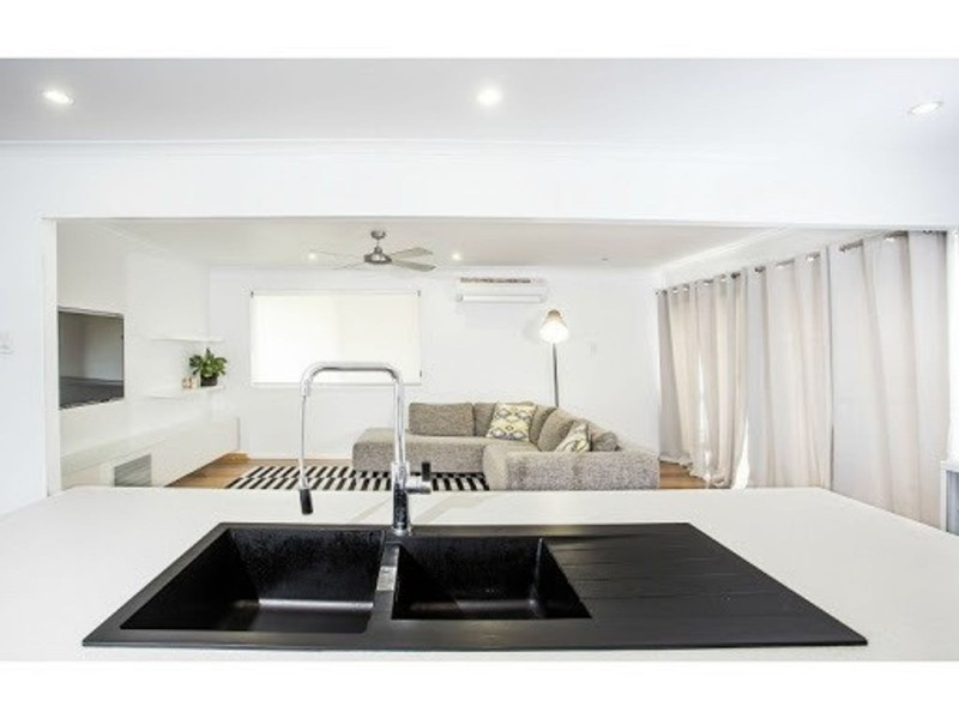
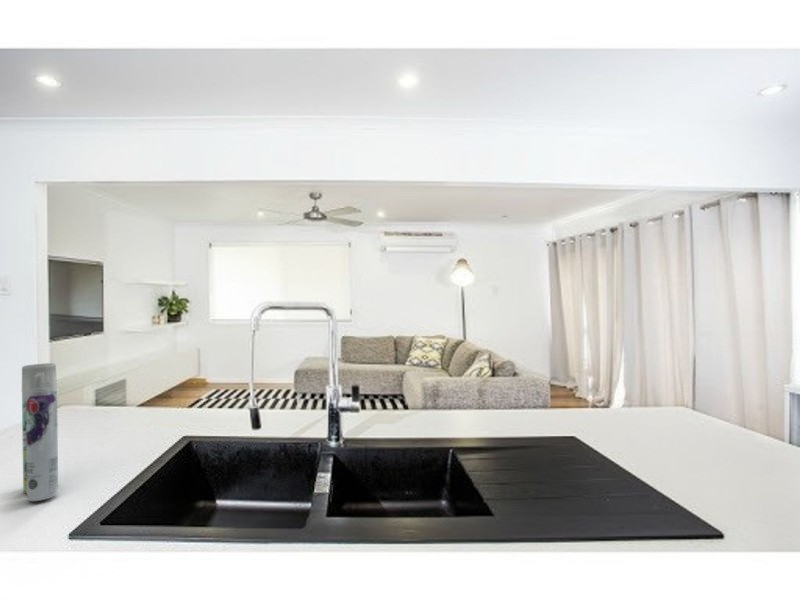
+ aerosol can (41, 428)
